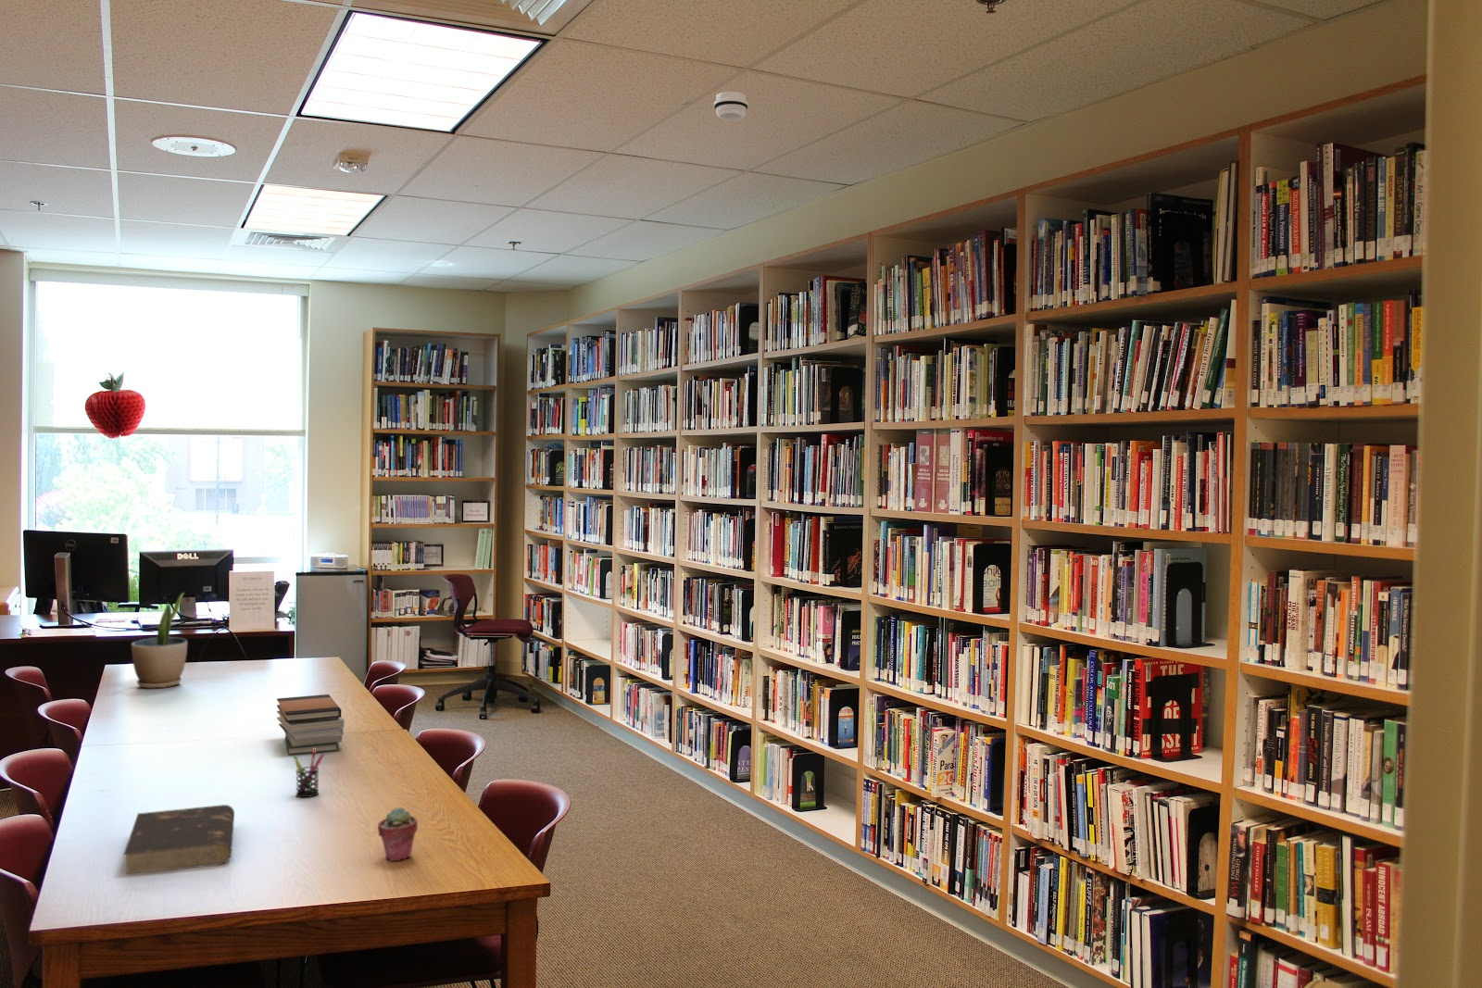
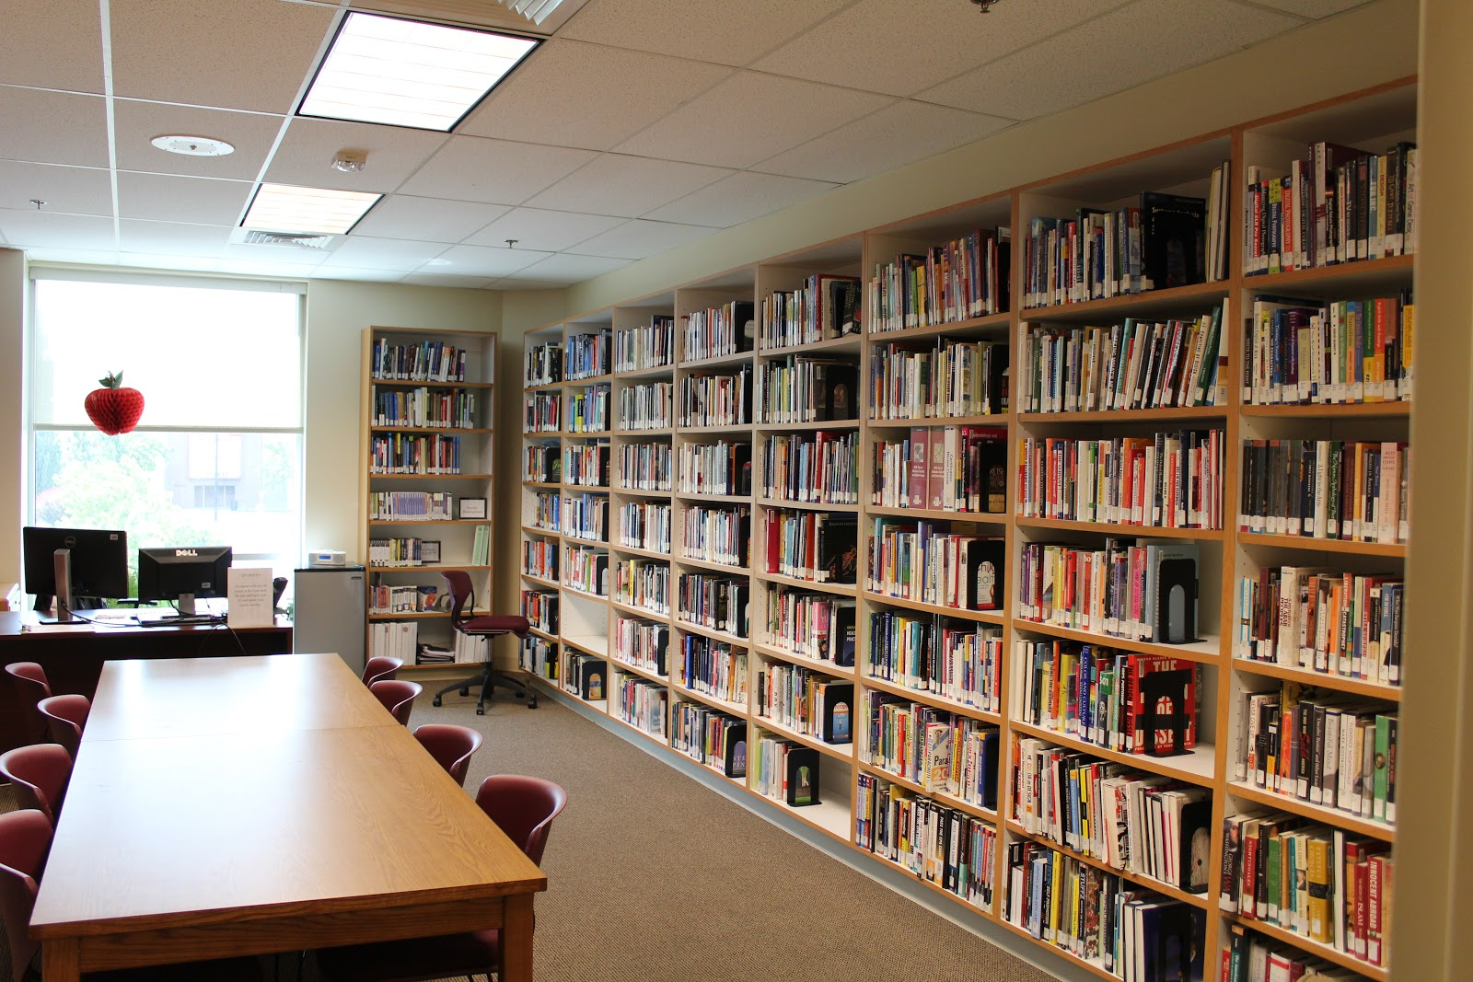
- pen holder (305, 772)
- potted plant (159, 638)
- potted succulent (397, 831)
- book stack (310, 724)
- book (182, 837)
- smoke detector (731, 107)
